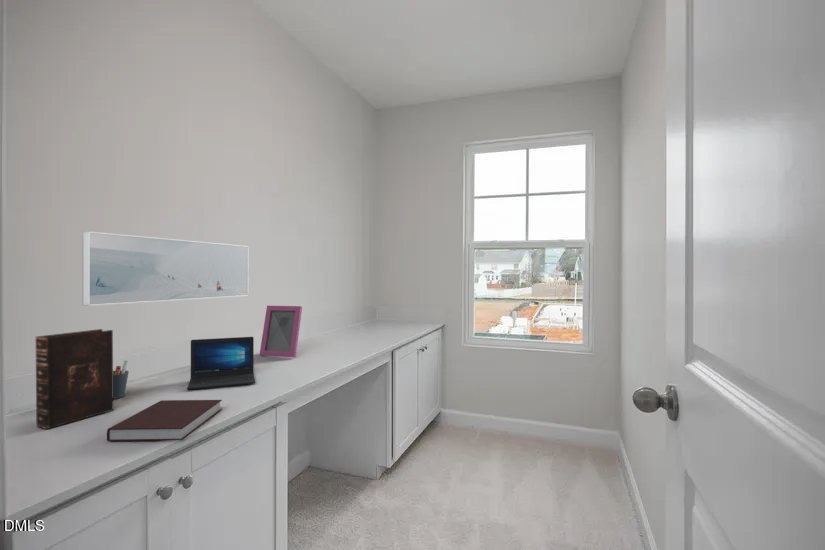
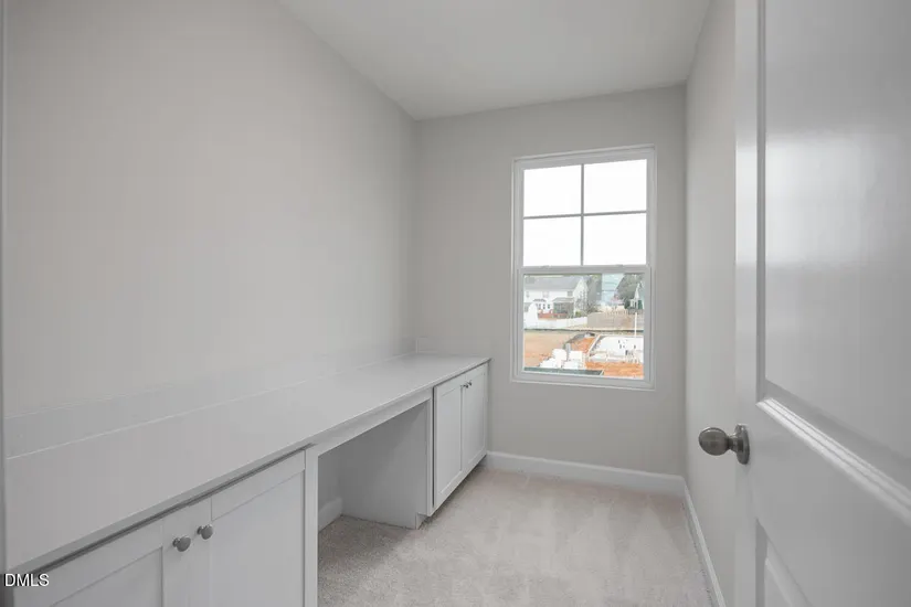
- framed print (181, 270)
- bible (76, 375)
- laptop (222, 361)
- pen holder (114, 378)
- notebook (170, 418)
- picture frame (283, 330)
